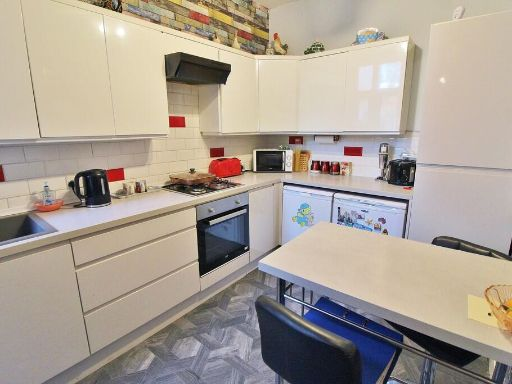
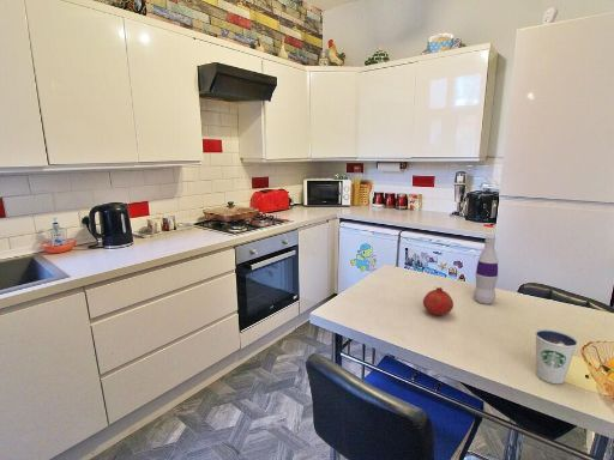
+ bottle (487, 268)
+ dixie cup (553, 357)
+ fruit (438, 299)
